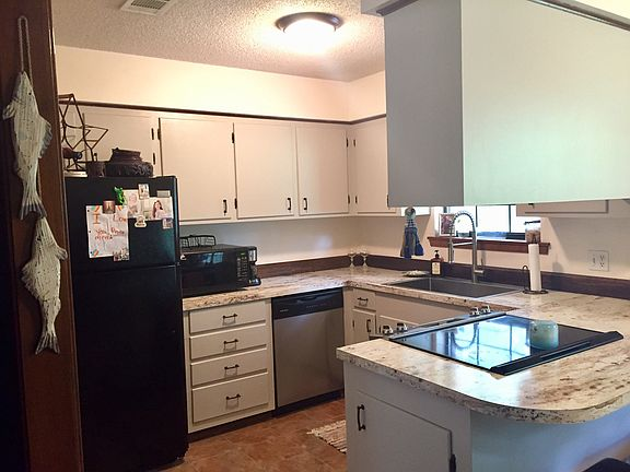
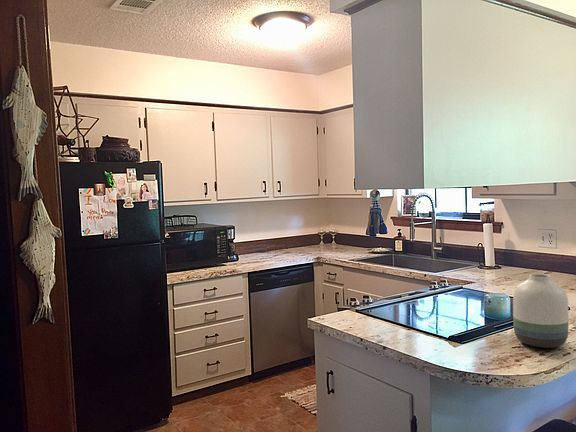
+ vase (540, 309)
